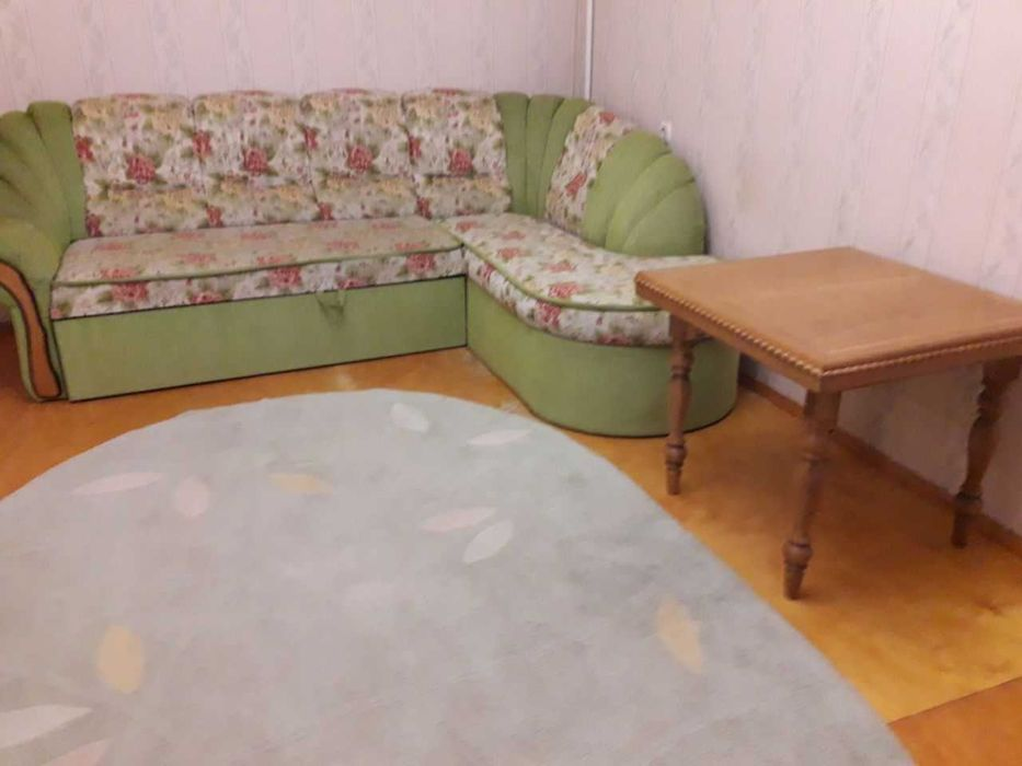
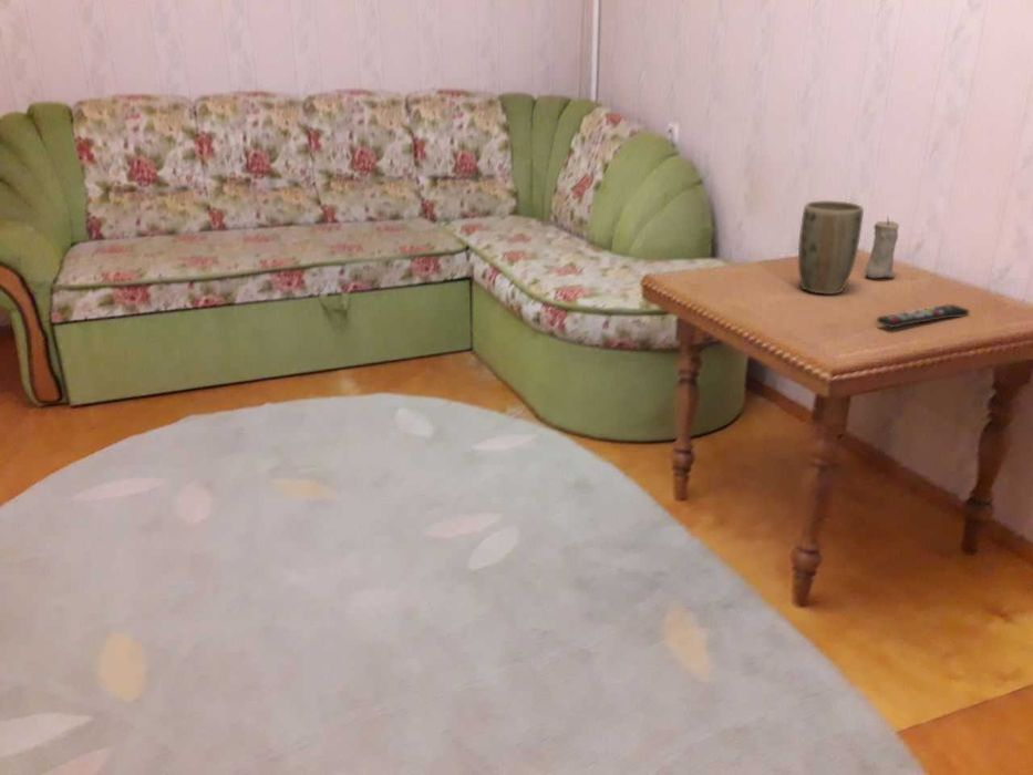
+ remote control (923, 316)
+ candle (884, 247)
+ plant pot (827, 247)
